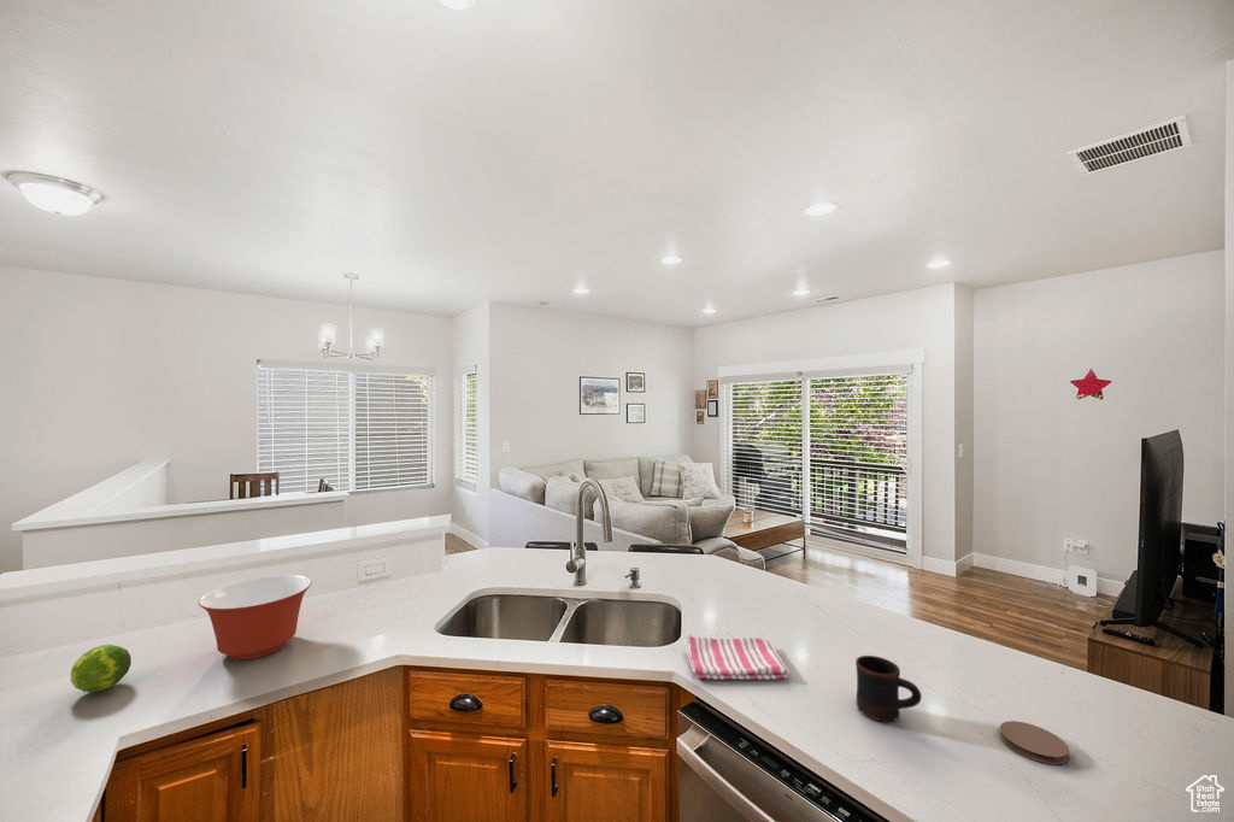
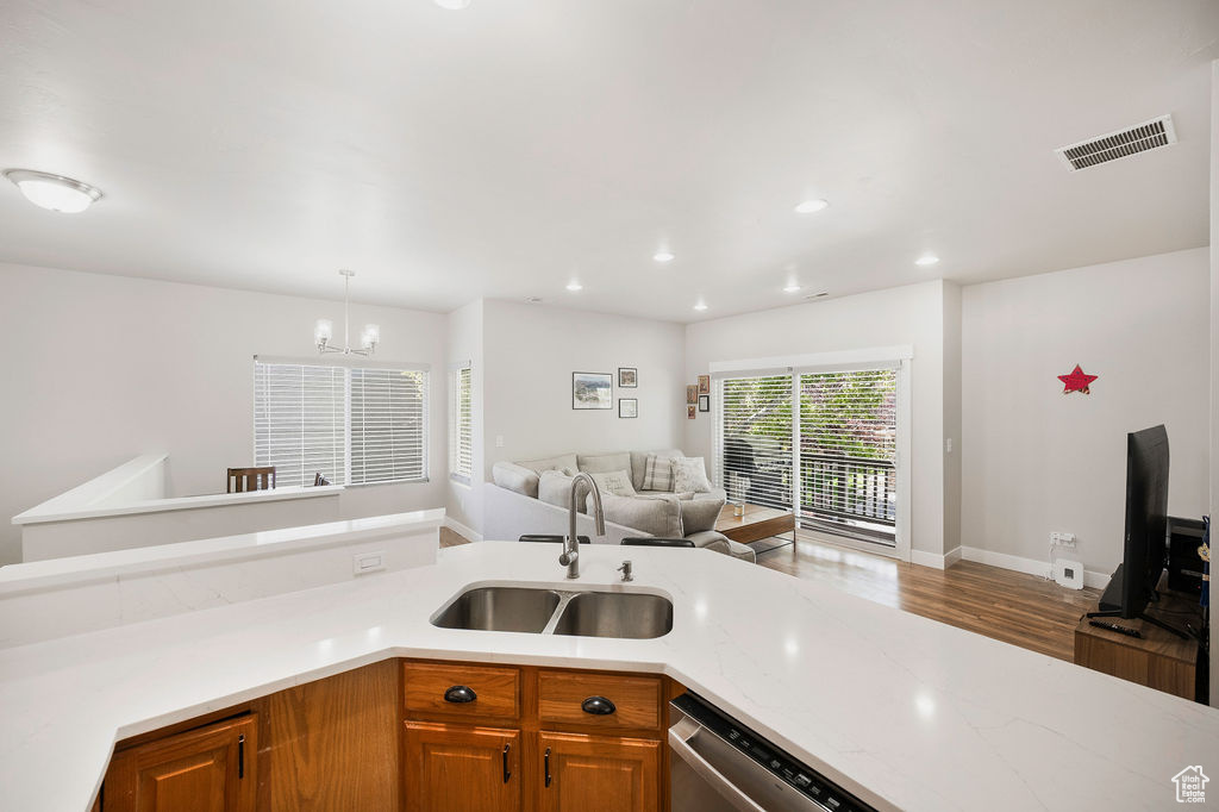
- dish towel (734, 656)
- coaster (1033, 741)
- mug (887, 691)
- mixing bowl (258, 618)
- fruit (101, 668)
